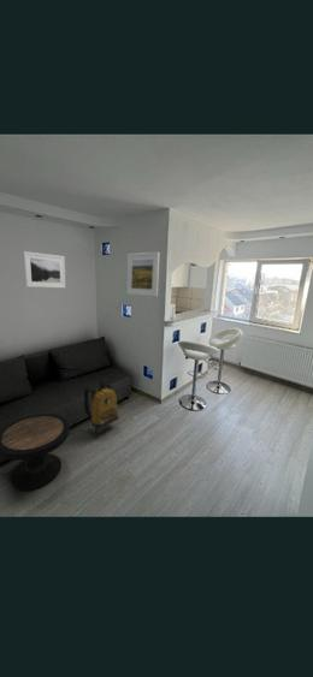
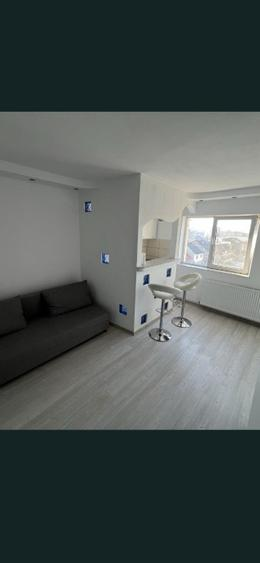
- backpack (101, 408)
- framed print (46, 271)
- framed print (142, 274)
- side table (35, 451)
